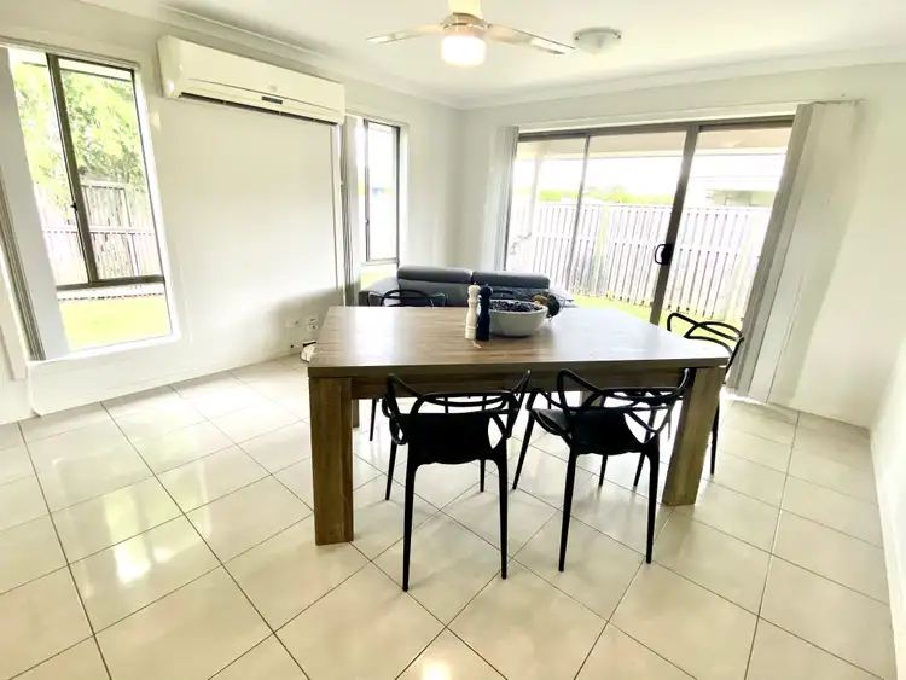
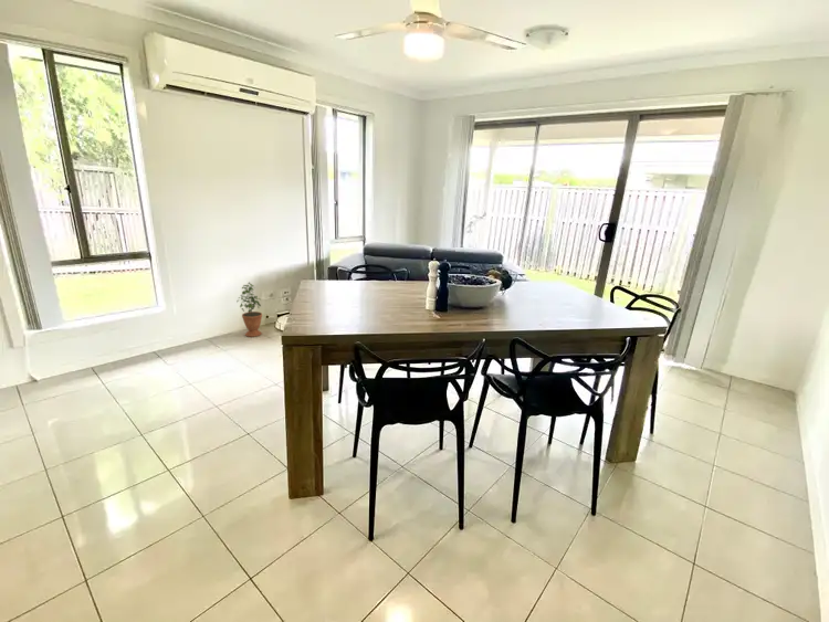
+ potted plant (248, 308)
